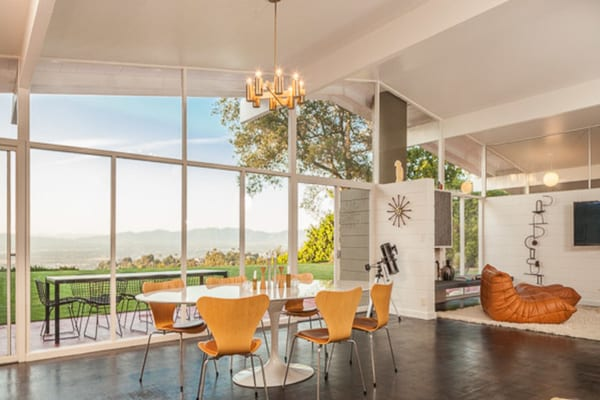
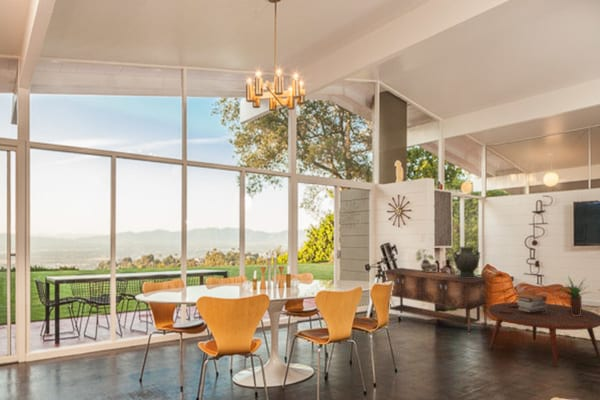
+ potted plant (573, 294)
+ coffee table (545, 328)
+ potted plant (425, 260)
+ decorative urn (466, 261)
+ book stack (531, 304)
+ sideboard (431, 298)
